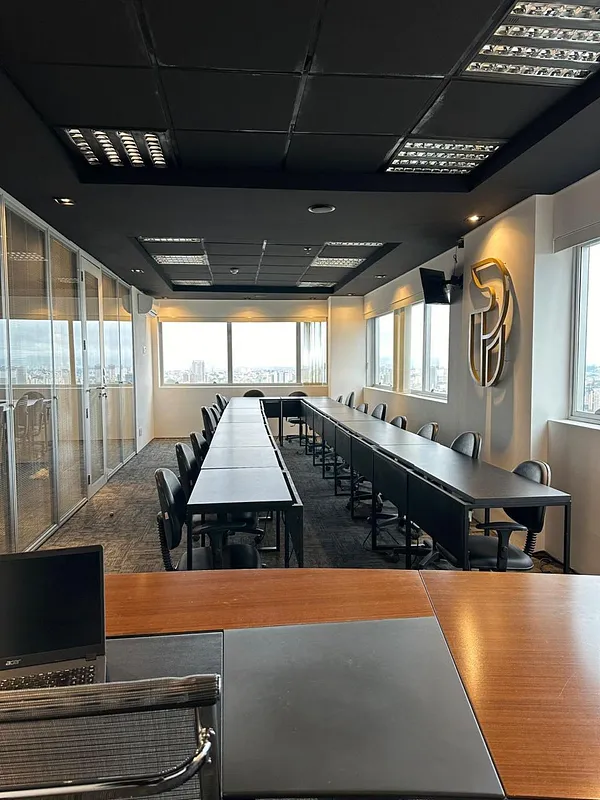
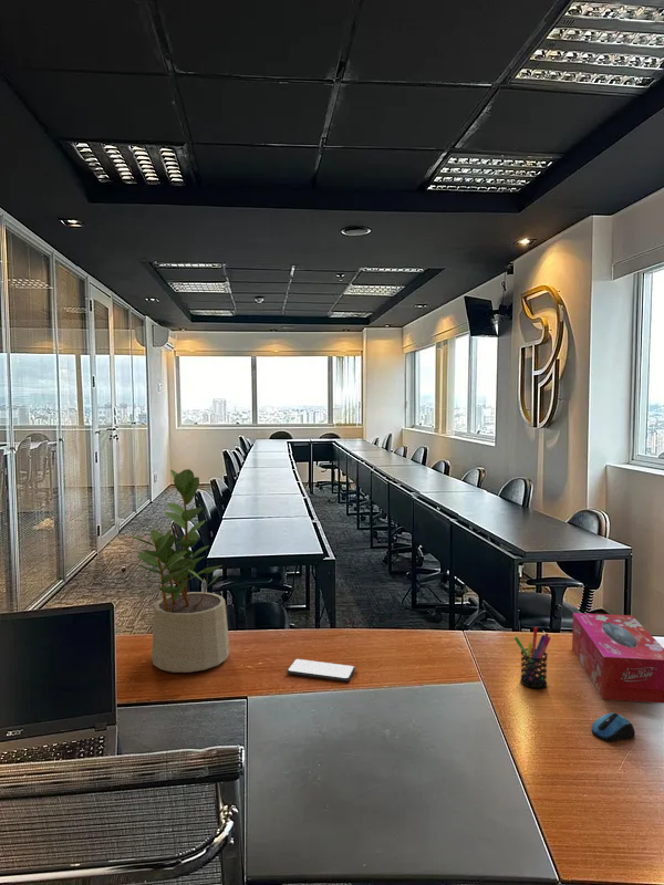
+ potted plant (181, 568)
+ computer mouse (613, 725)
+ smartphone (321, 669)
+ tissue box (619, 654)
+ pen holder (531, 656)
